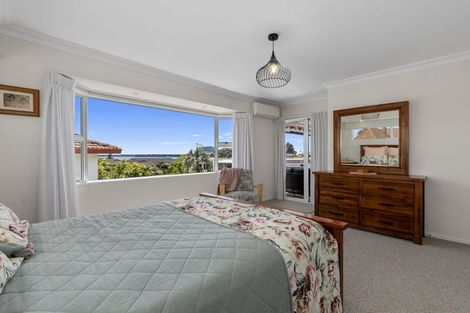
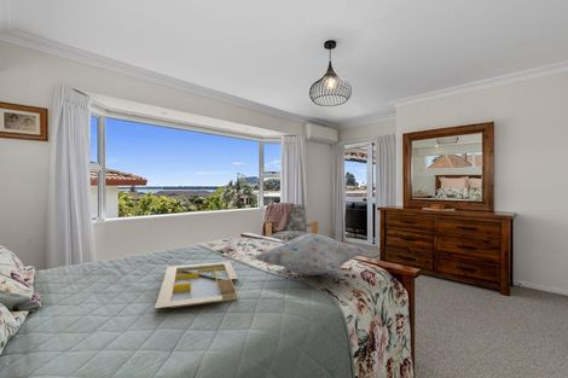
+ serving tray (201, 281)
+ decorative pillow (313, 254)
